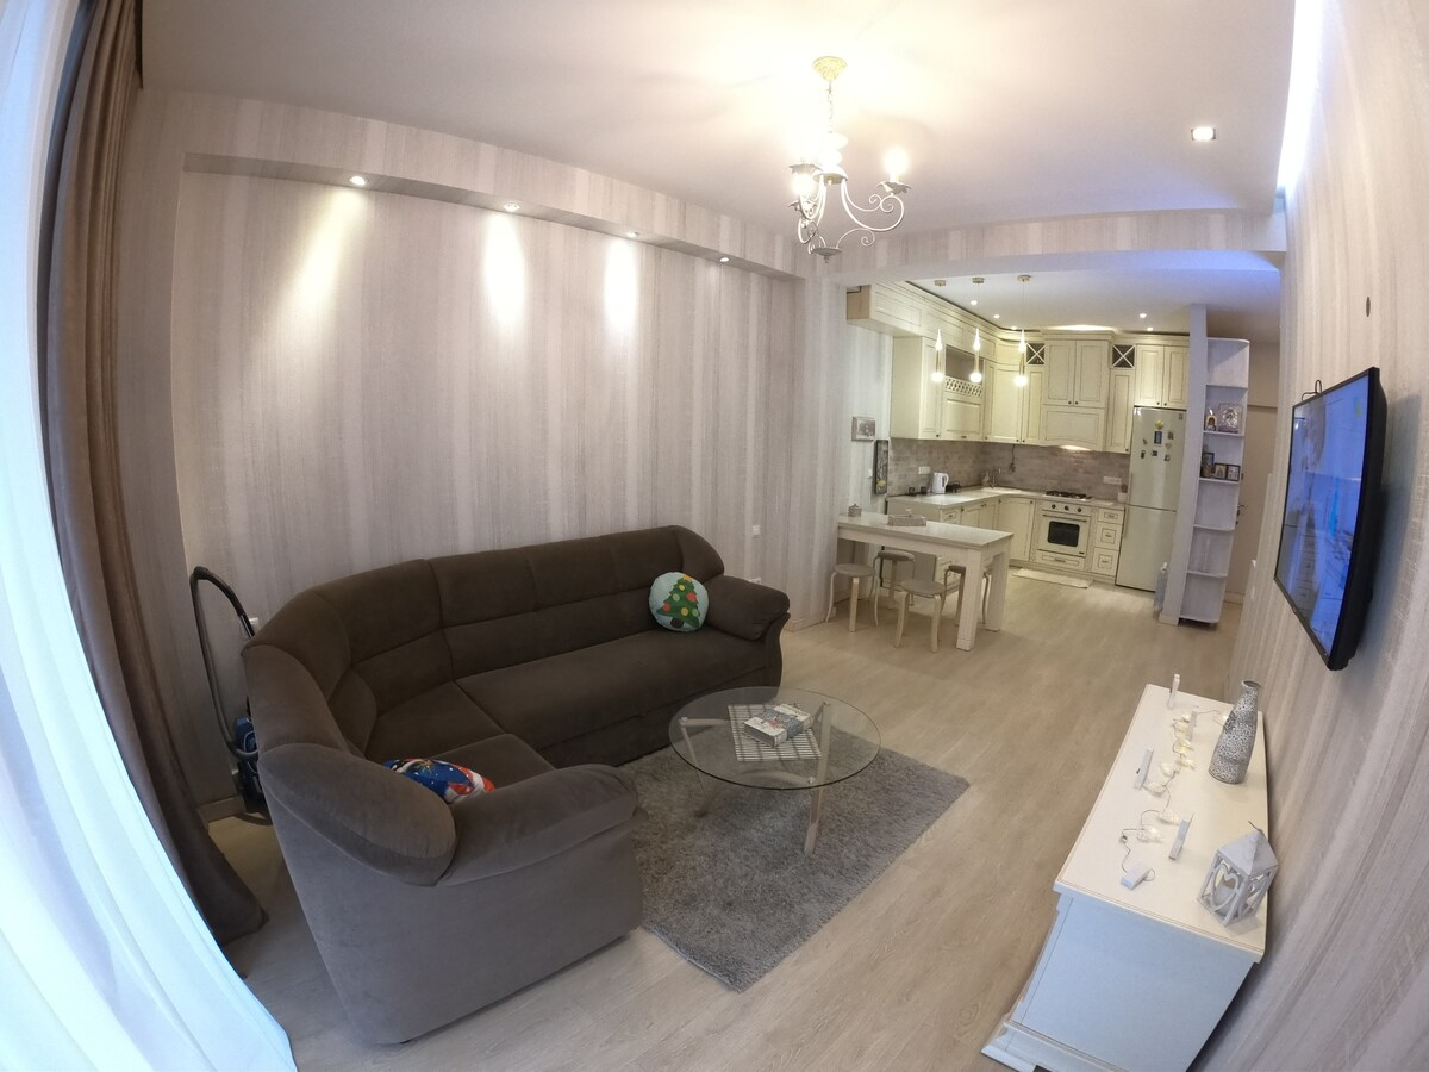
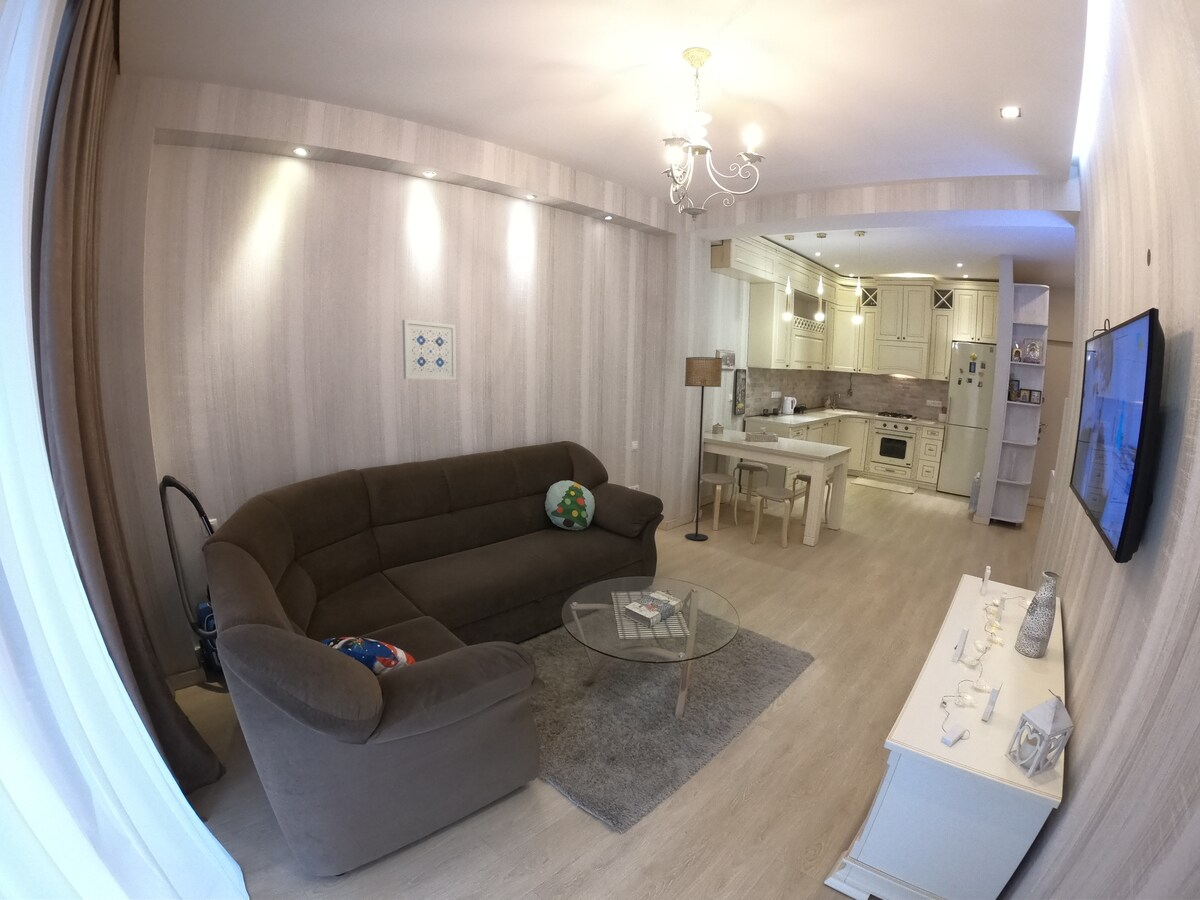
+ floor lamp (700, 449)
+ wall art (430, 351)
